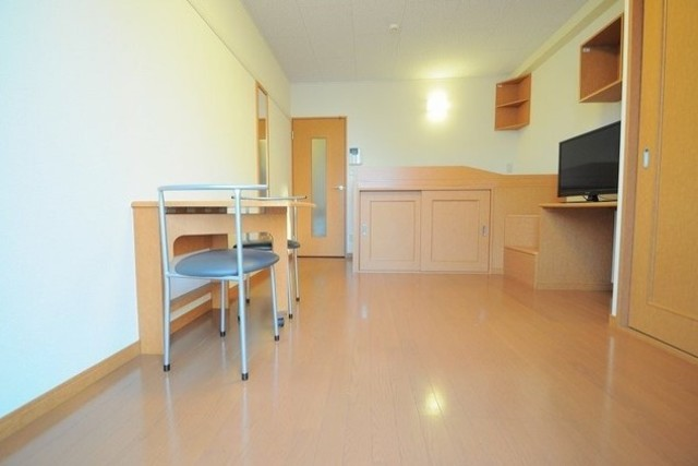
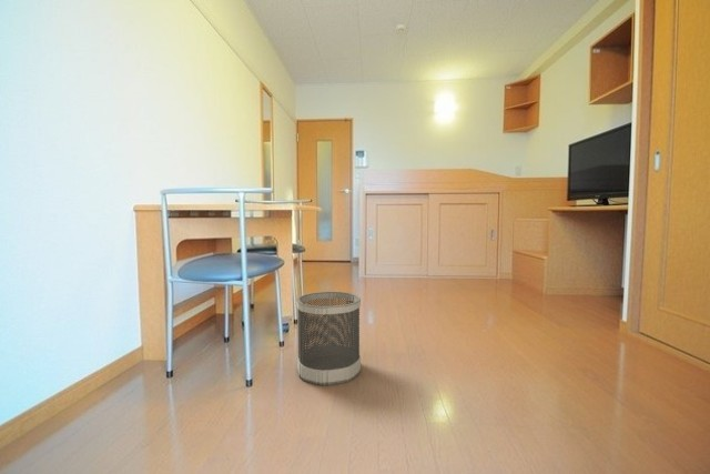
+ wastebasket (328, 334)
